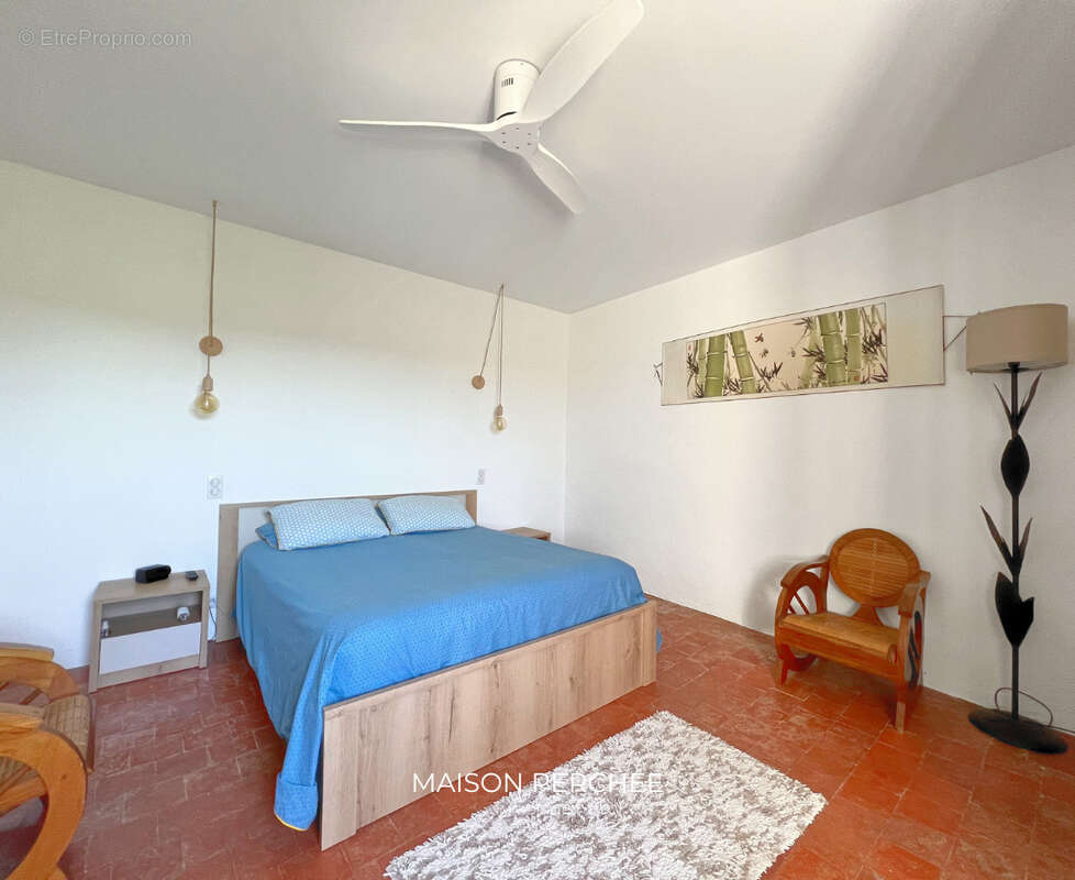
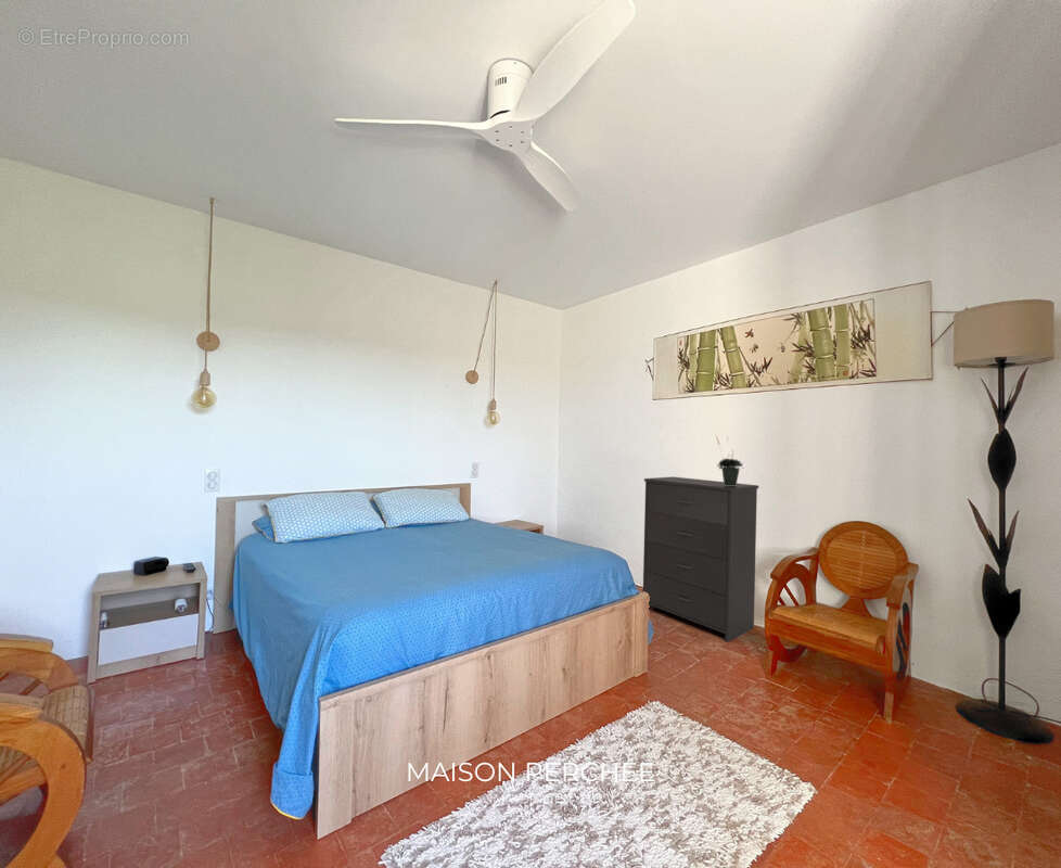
+ dresser (696, 549)
+ potted plant (729, 460)
